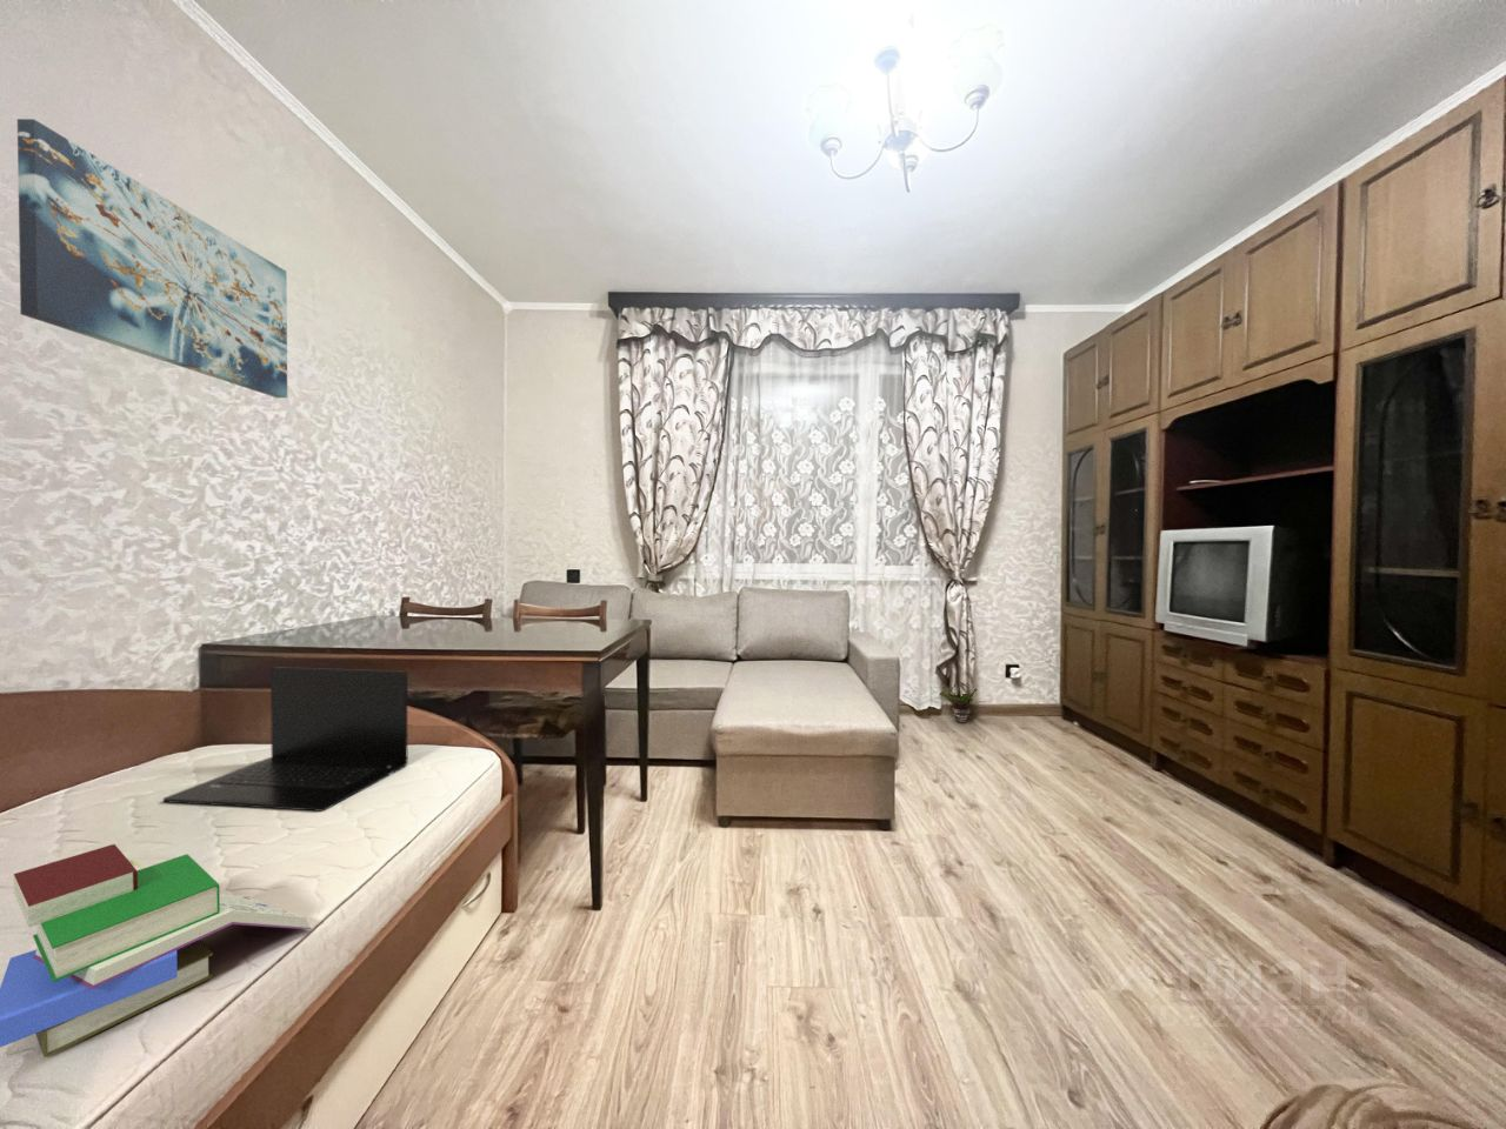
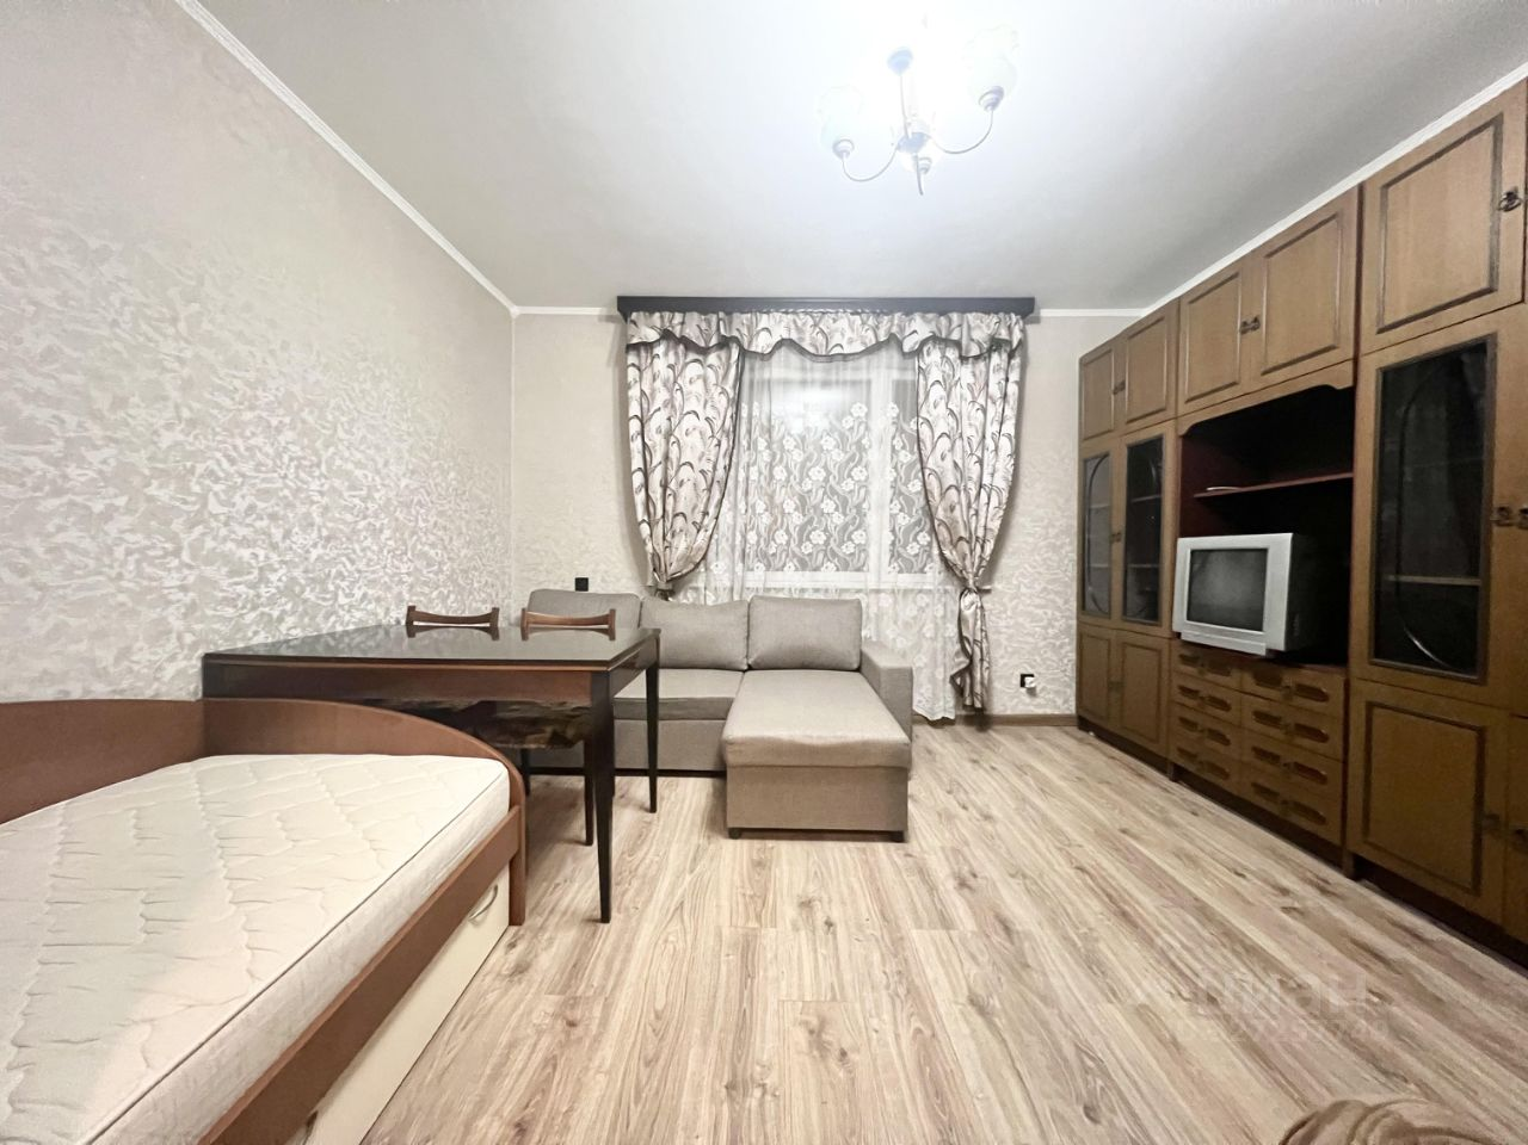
- potted plant (962, 703)
- laptop (294, 732)
- book (158, 913)
- wall art (181, 288)
